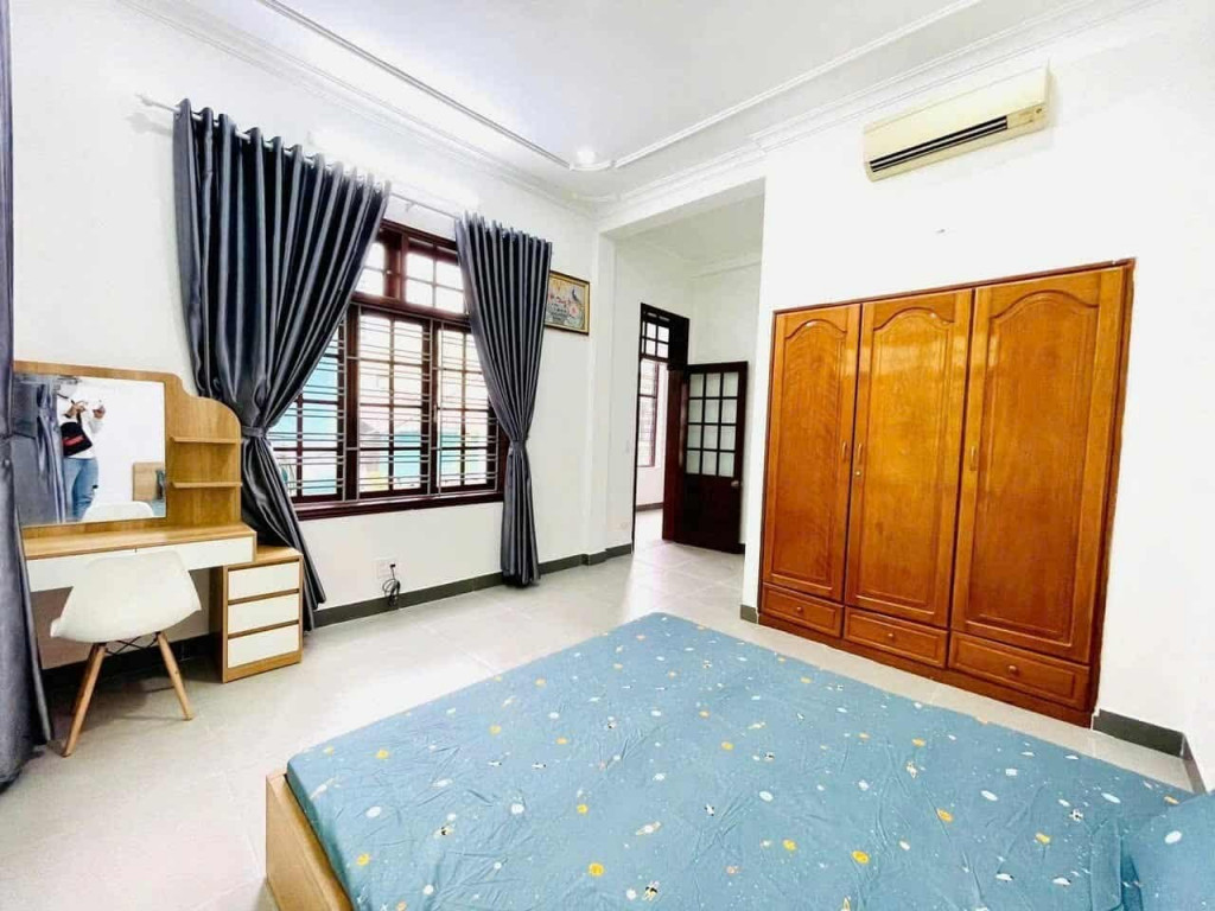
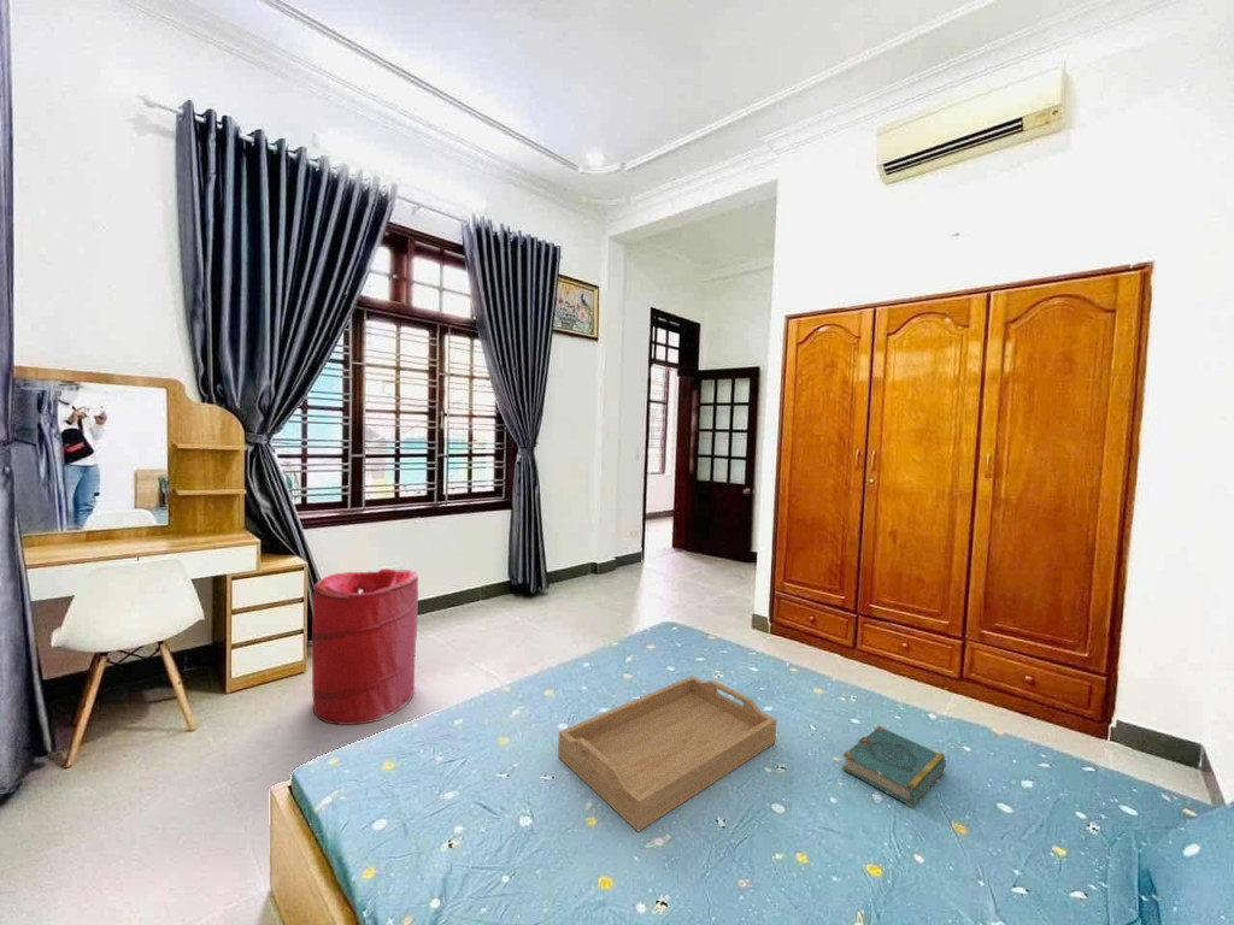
+ book (894, 761)
+ laundry hamper (366, 636)
+ serving tray (670, 733)
